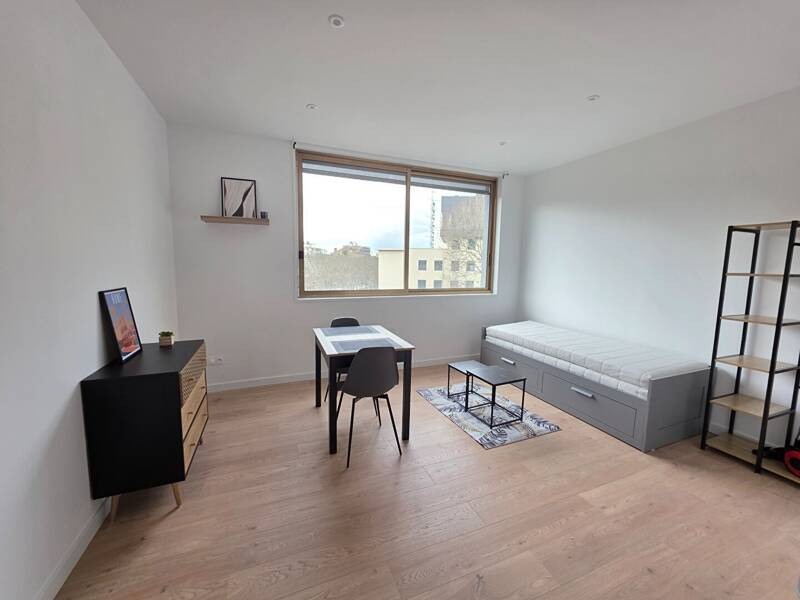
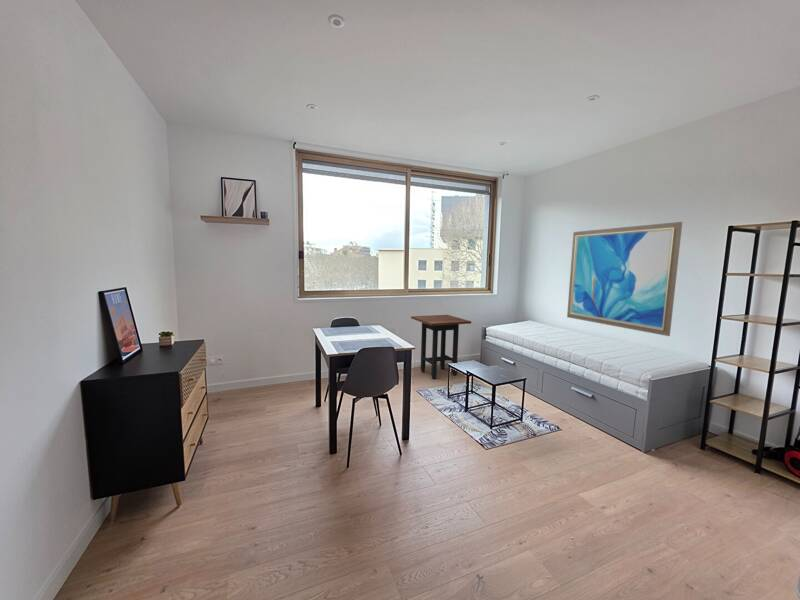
+ side table (437, 346)
+ wall art (614, 277)
